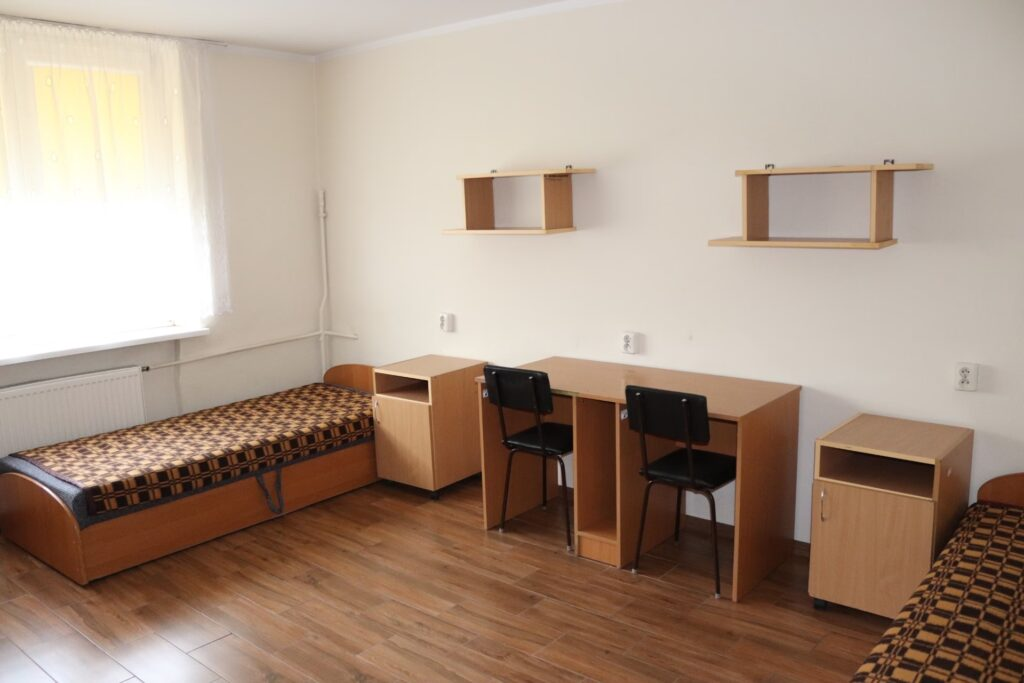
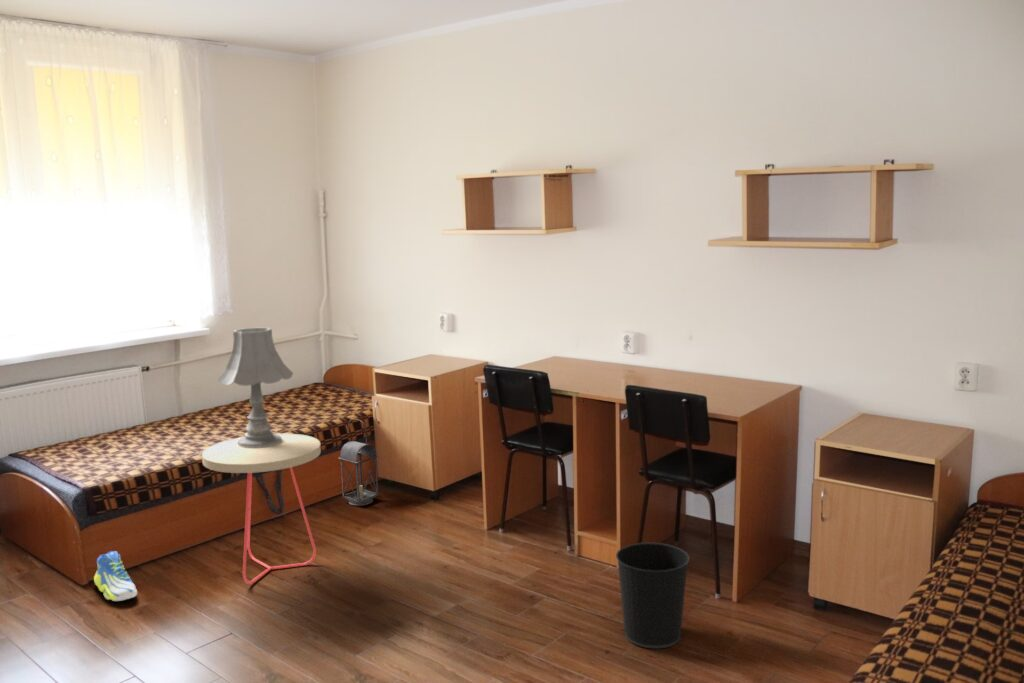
+ sneaker (112, 574)
+ table lamp (256, 386)
+ lantern (359, 460)
+ side table (250, 509)
+ wastebasket (652, 595)
